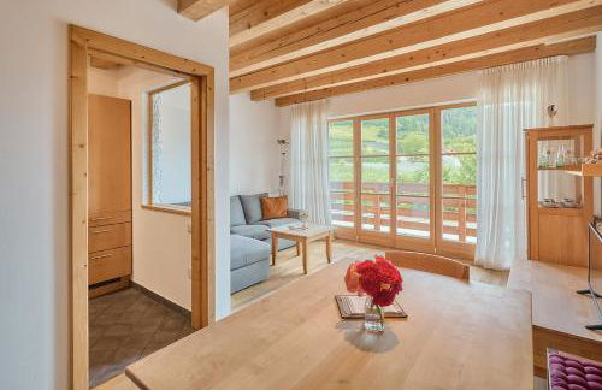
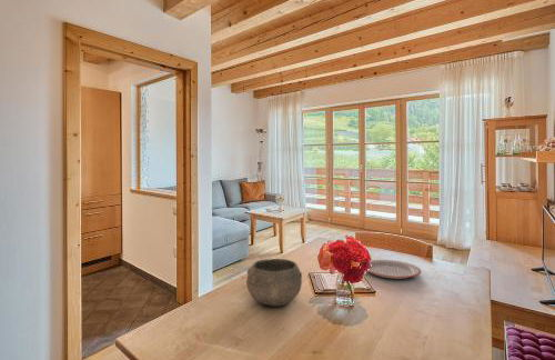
+ plate (390, 269)
+ bowl (274, 282)
